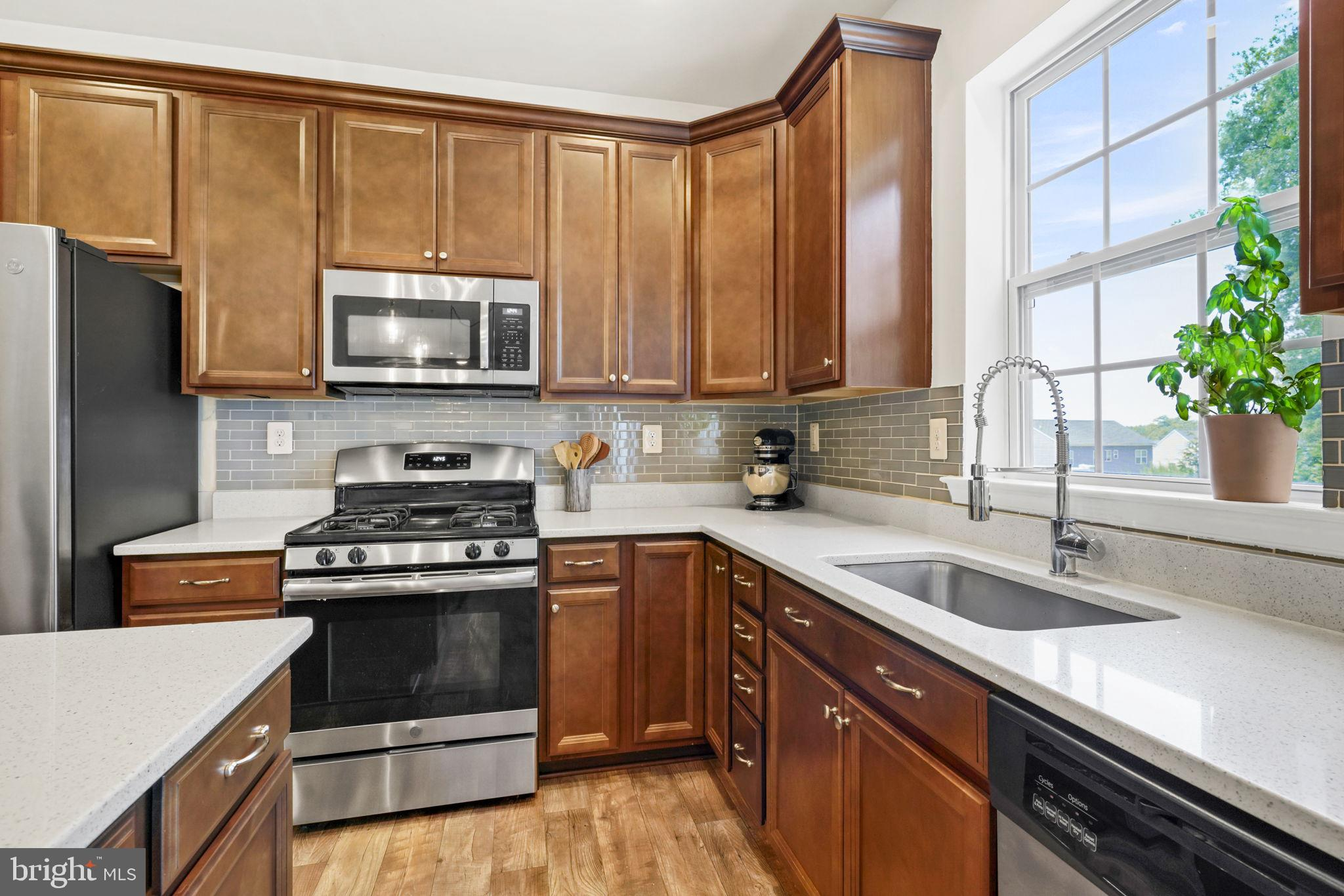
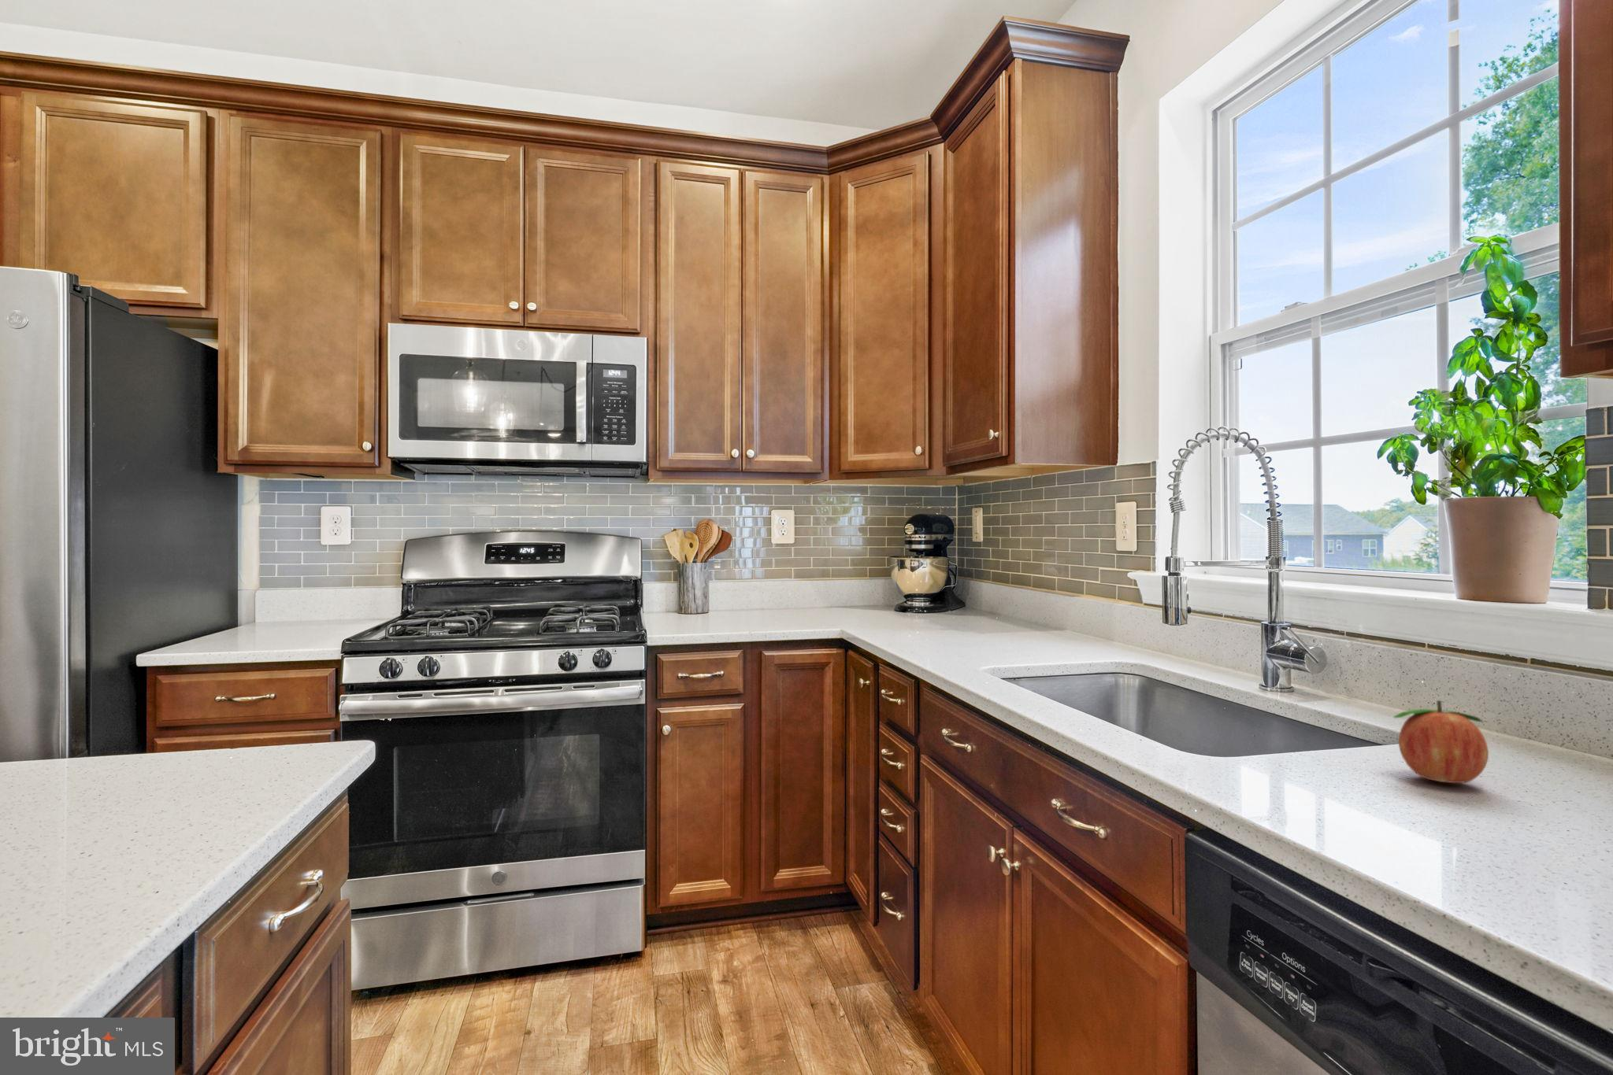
+ fruit (1440, 740)
